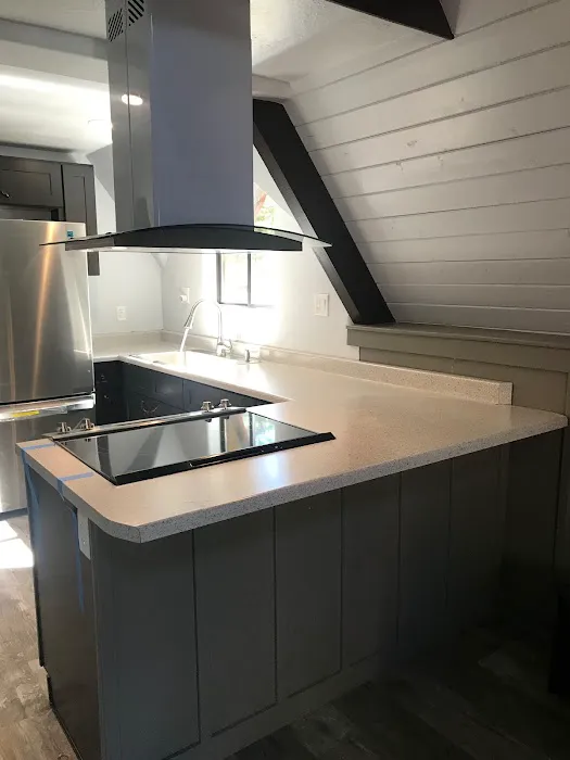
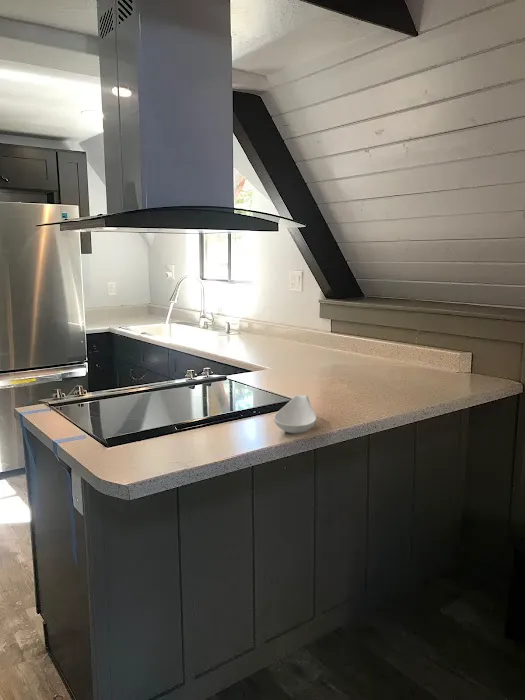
+ spoon rest (297, 412)
